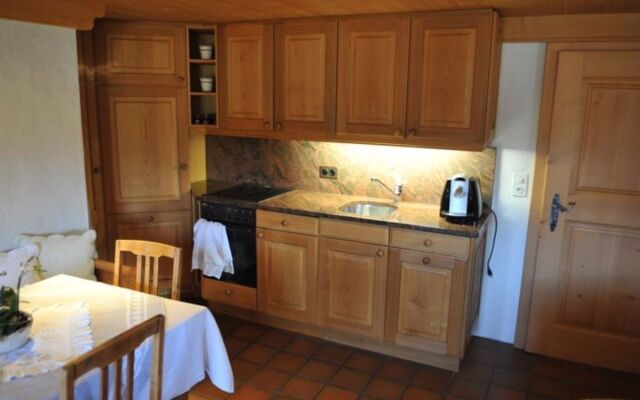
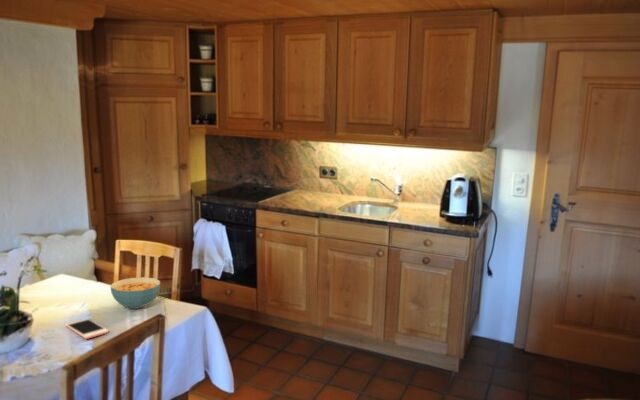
+ cereal bowl (136, 295)
+ cell phone (86, 328)
